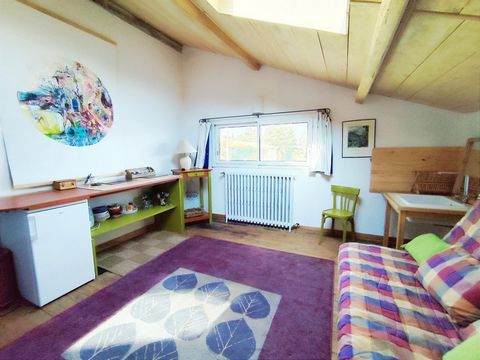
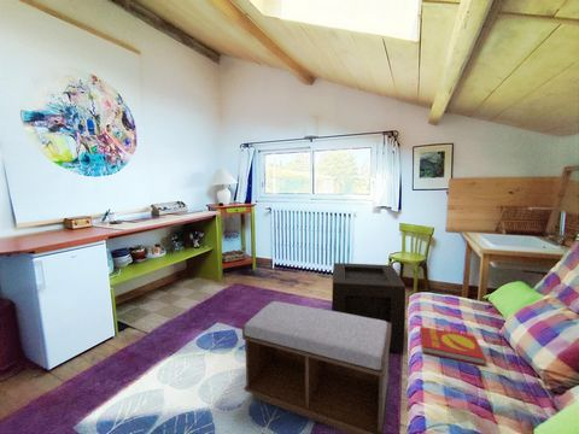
+ wooden crate (364, 303)
+ book (449, 344)
+ bench (316, 359)
